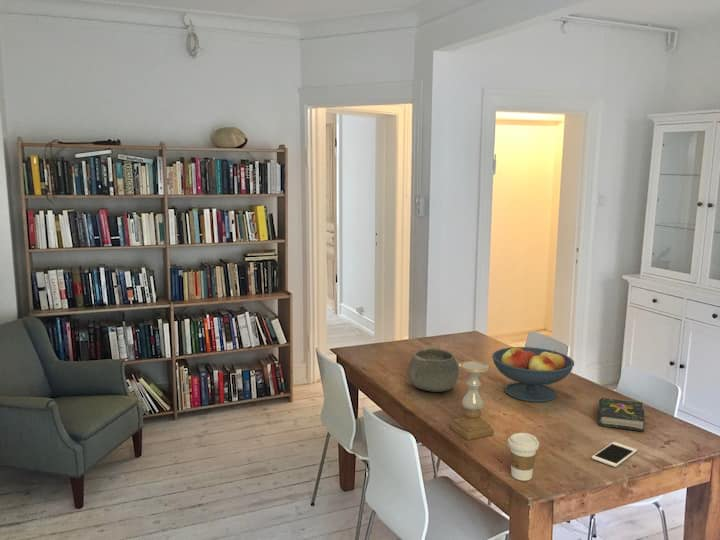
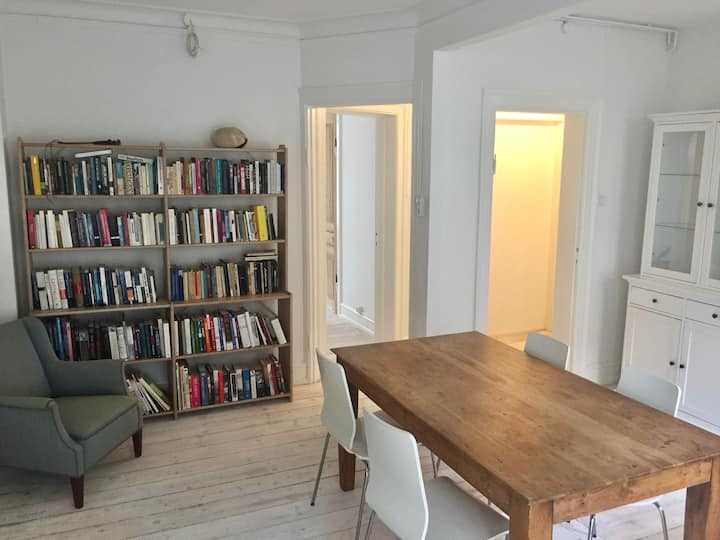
- book (621, 413)
- fruit bowl (531, 369)
- bowl (433, 370)
- candle holder (472, 398)
- coffee cup (522, 456)
- cell phone (614, 454)
